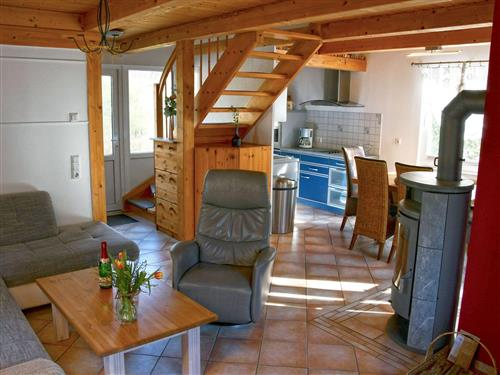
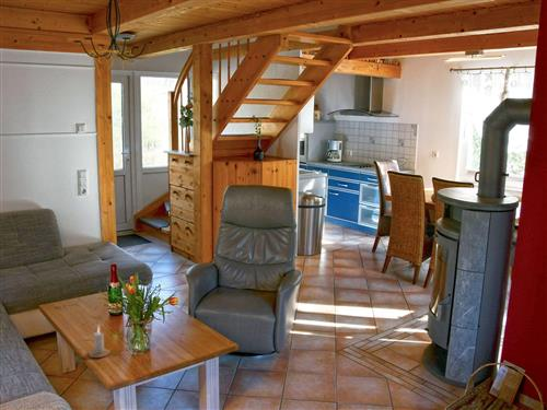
+ candle (98, 339)
